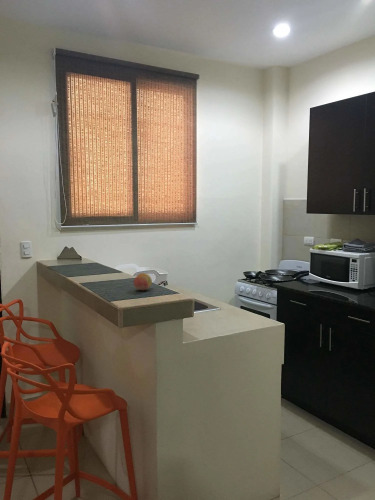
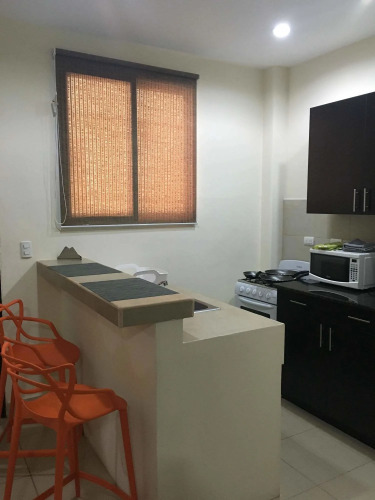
- fruit (142, 281)
